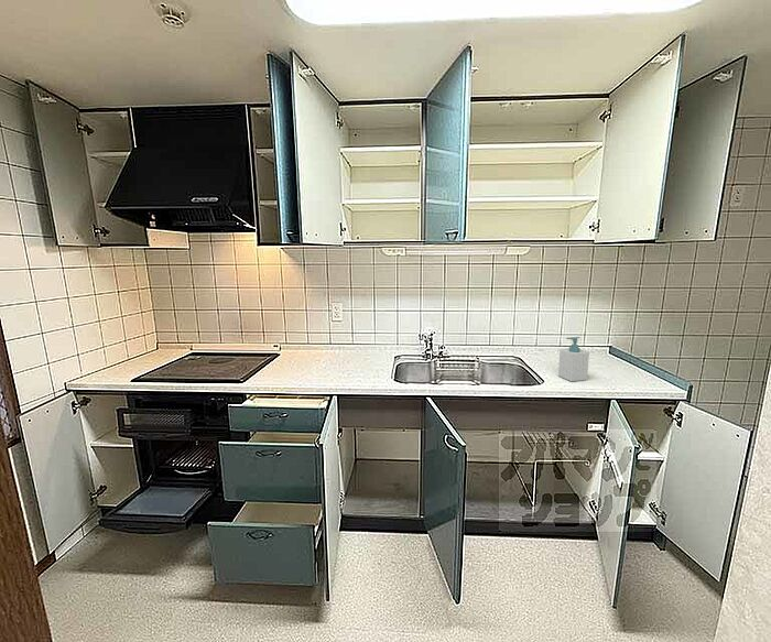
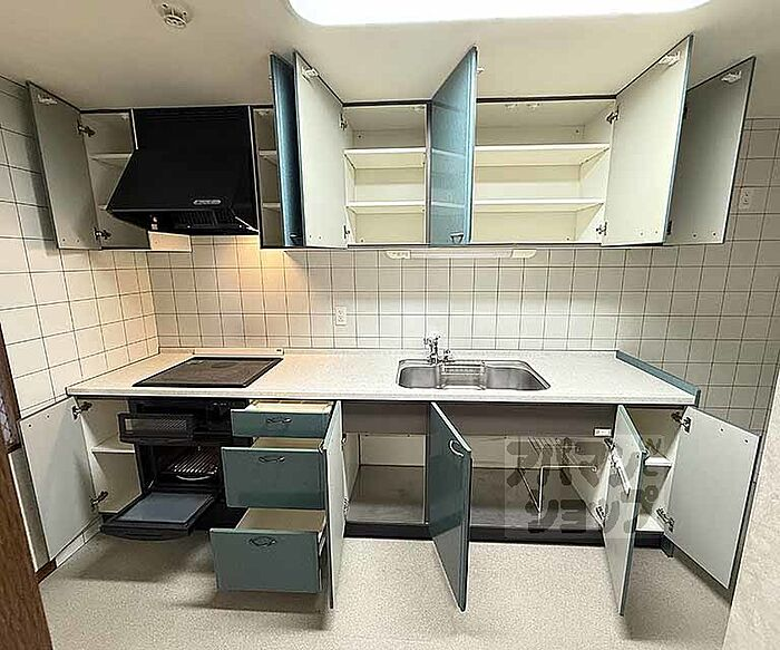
- soap bottle (573, 357)
